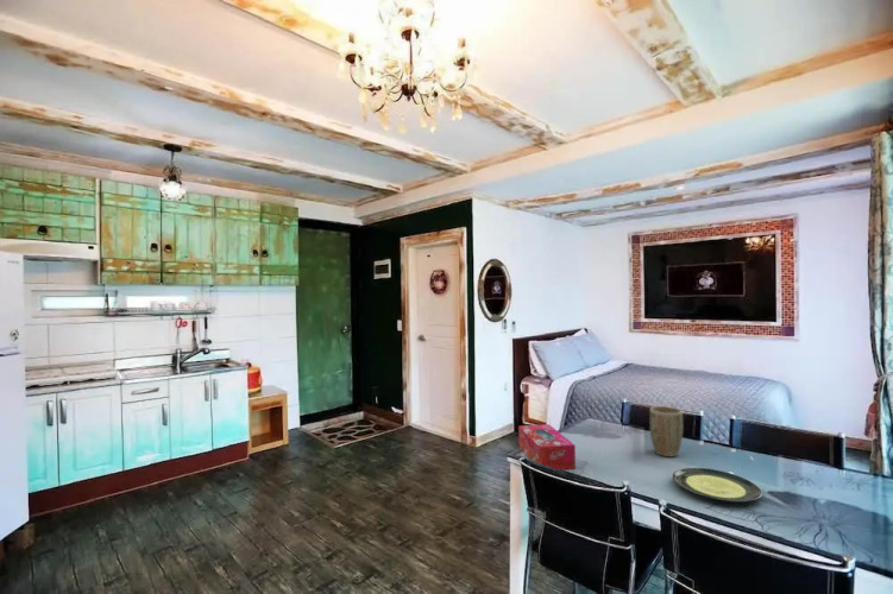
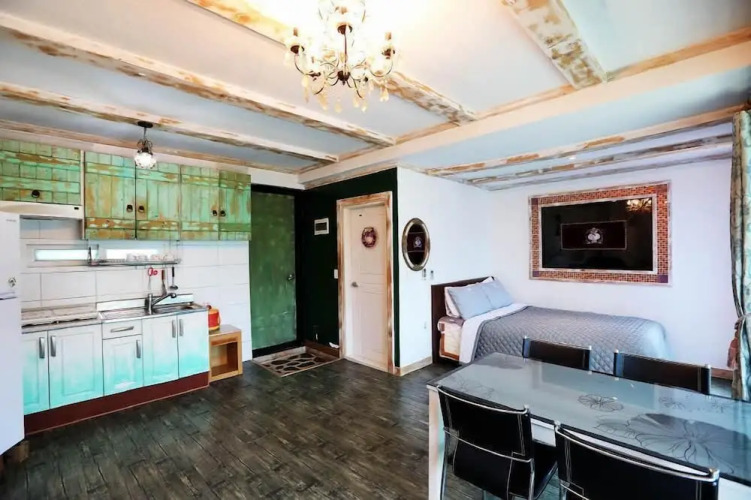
- plate (715, 486)
- plant pot (666, 431)
- tissue box (545, 446)
